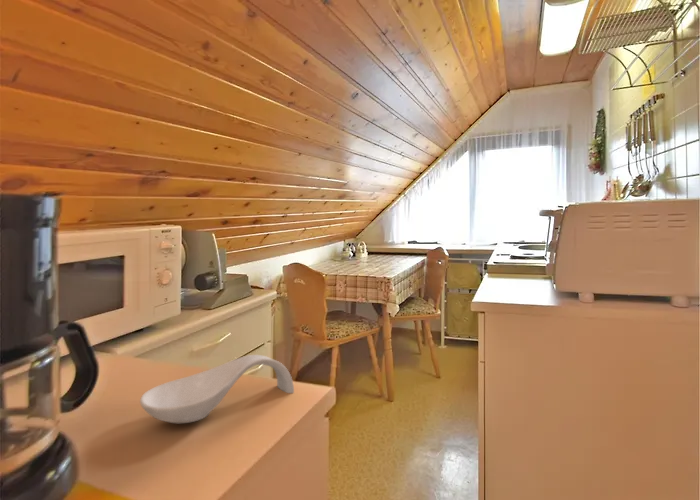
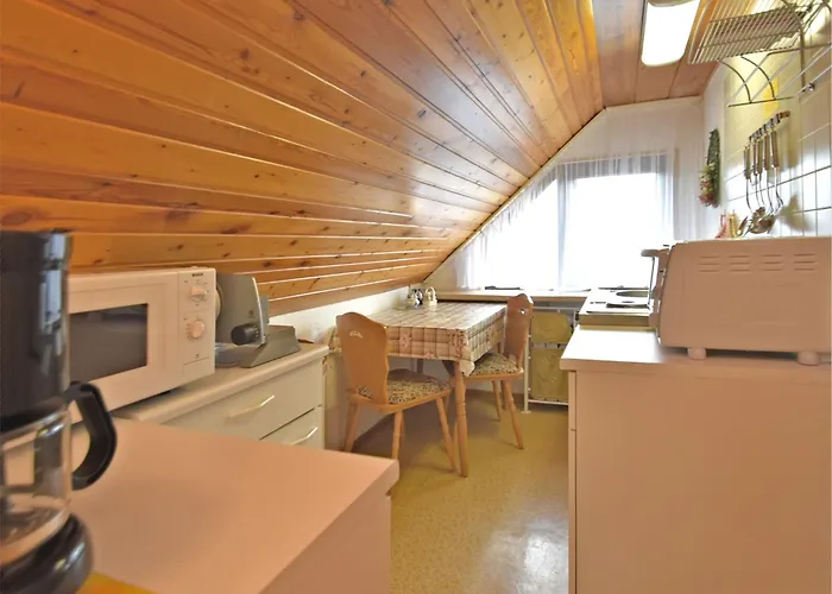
- spoon rest (222, 384)
